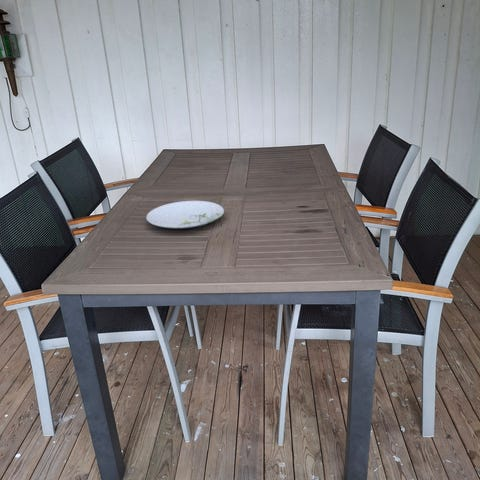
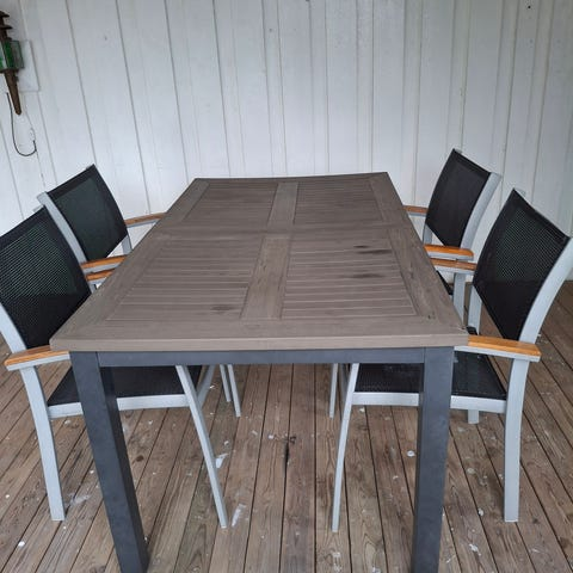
- plate (185, 217)
